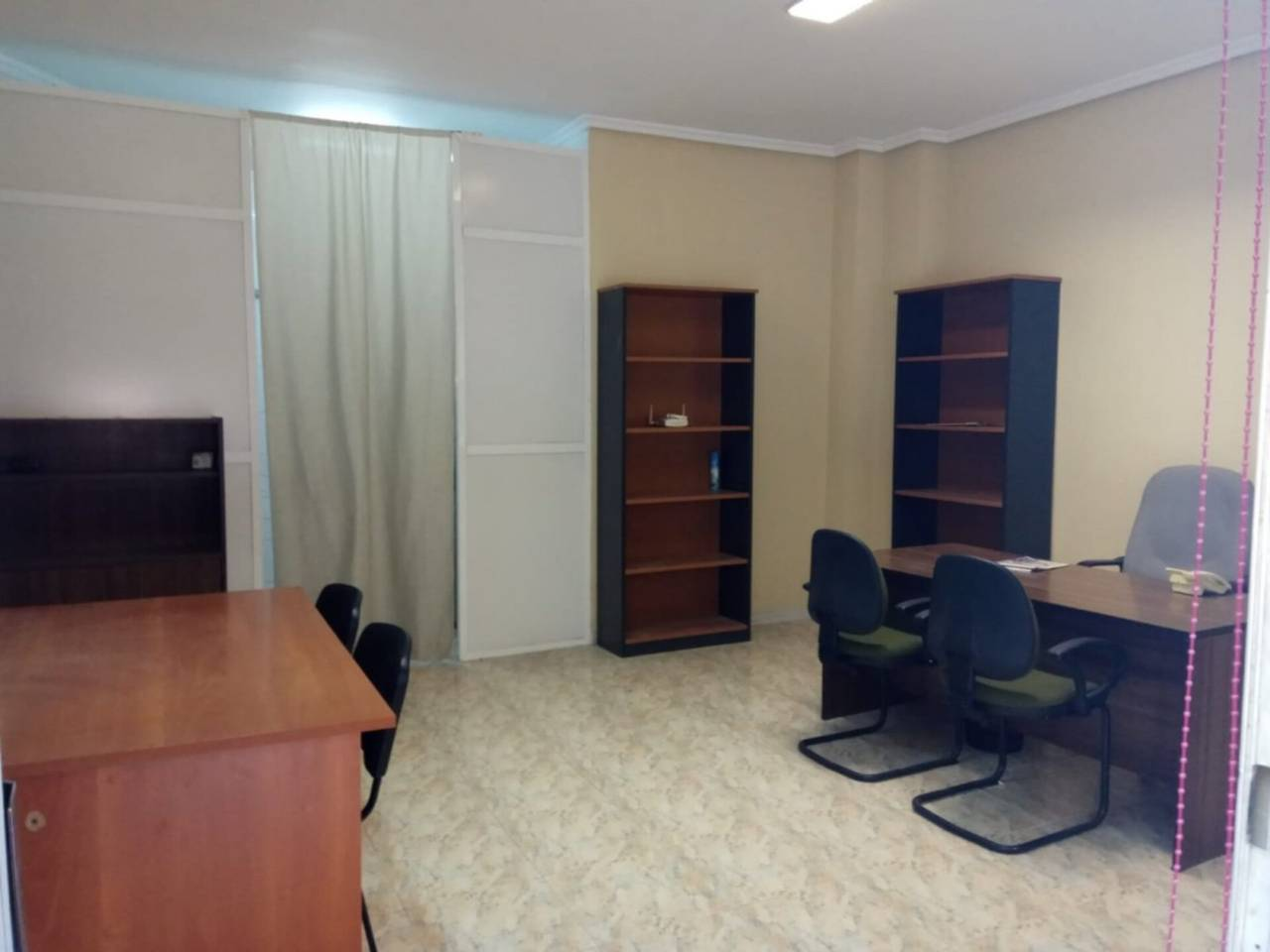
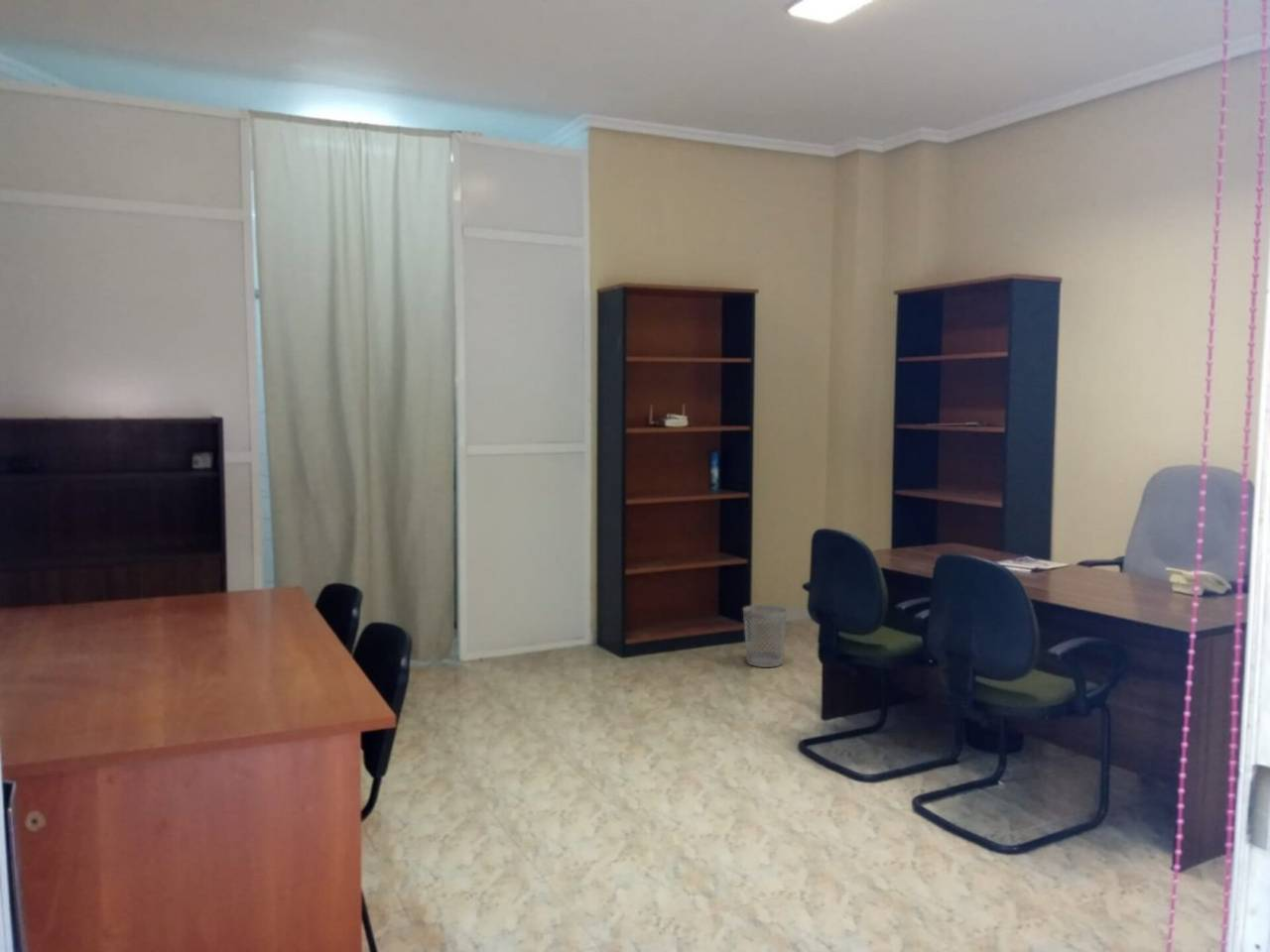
+ wastebasket (764, 636)
